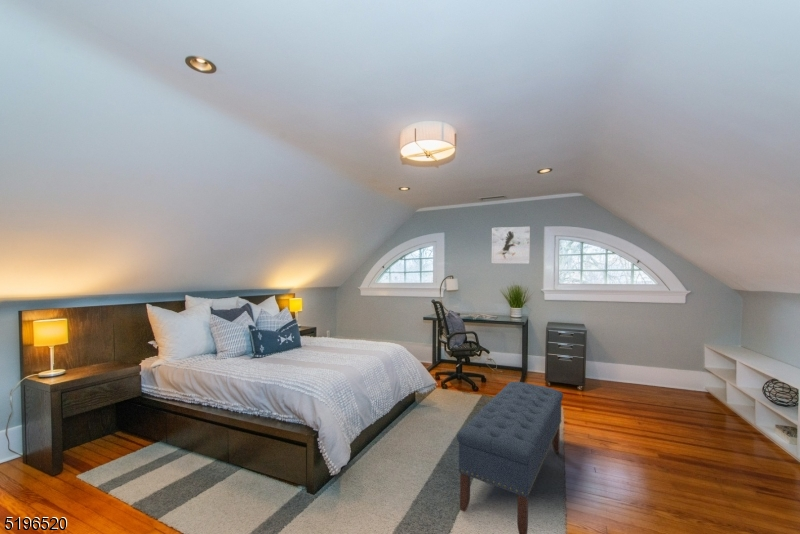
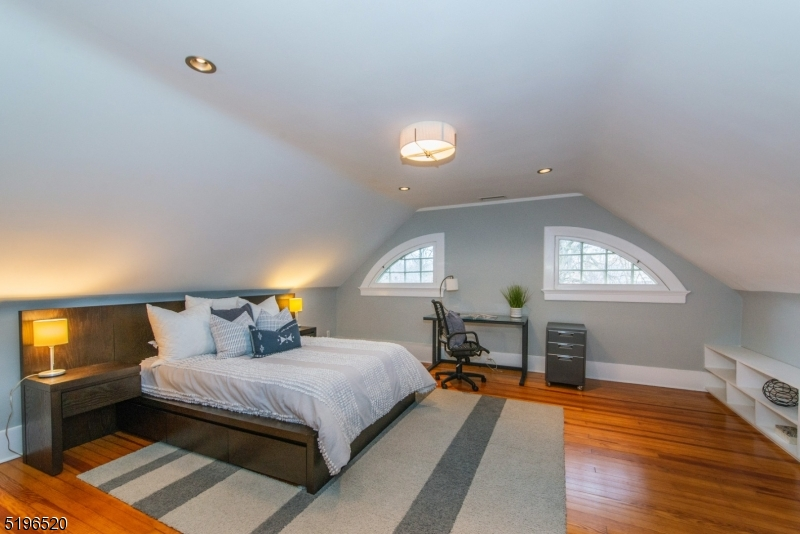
- bench (516, 441)
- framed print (510, 245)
